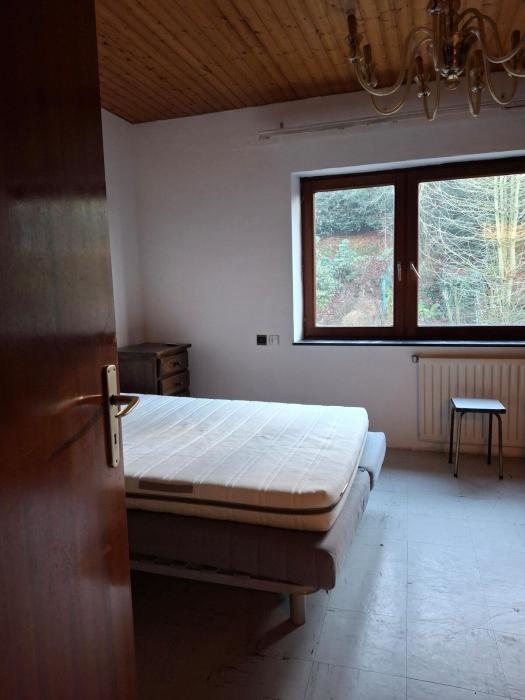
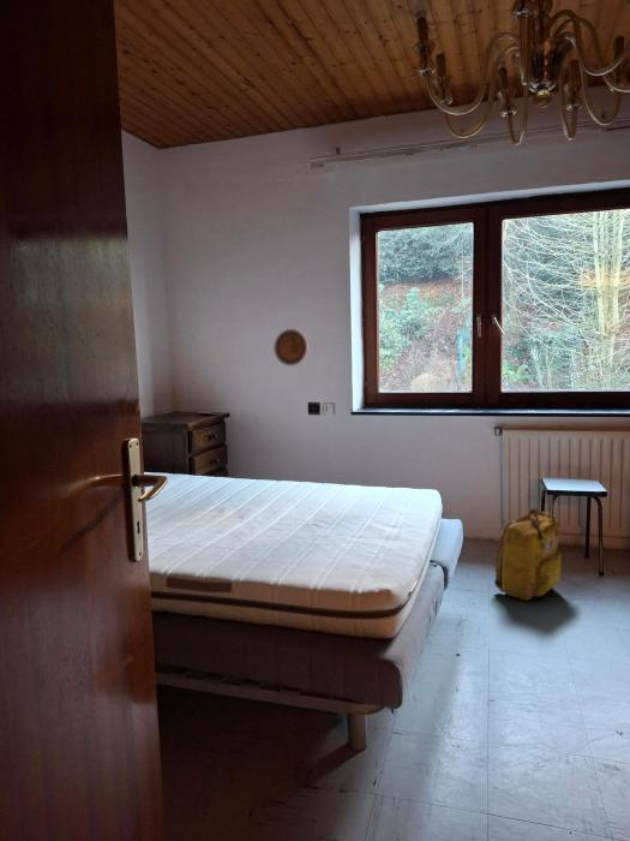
+ decorative plate (290, 347)
+ backpack (528, 549)
